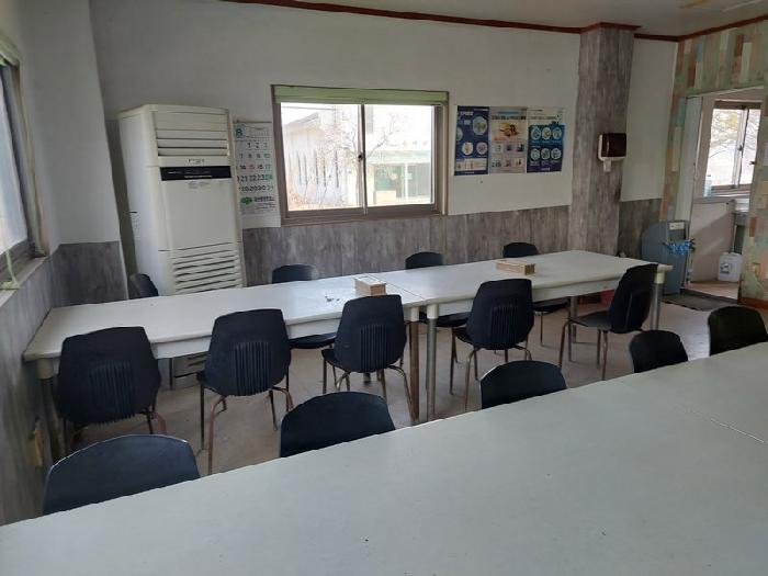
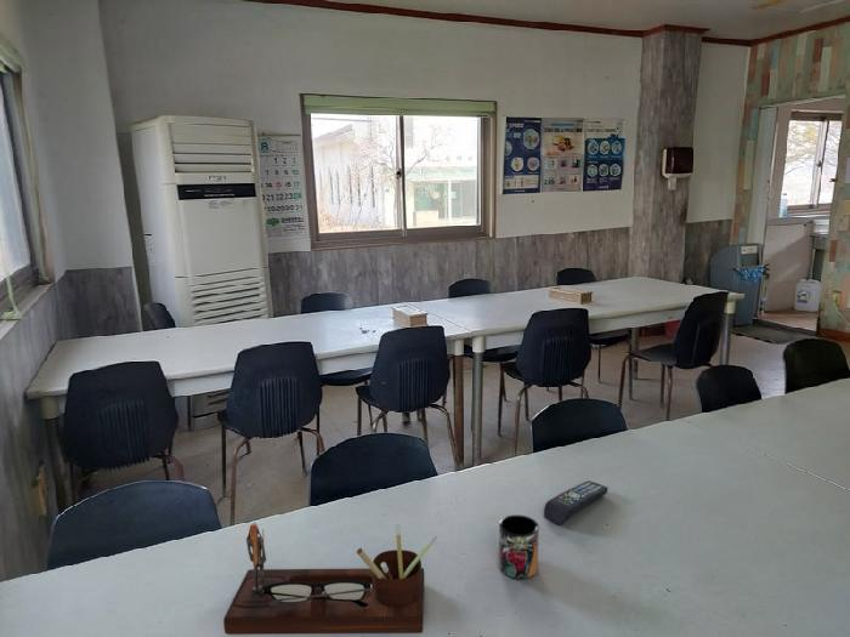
+ desk organizer (335, 569)
+ remote control (576, 499)
+ mug (515, 541)
